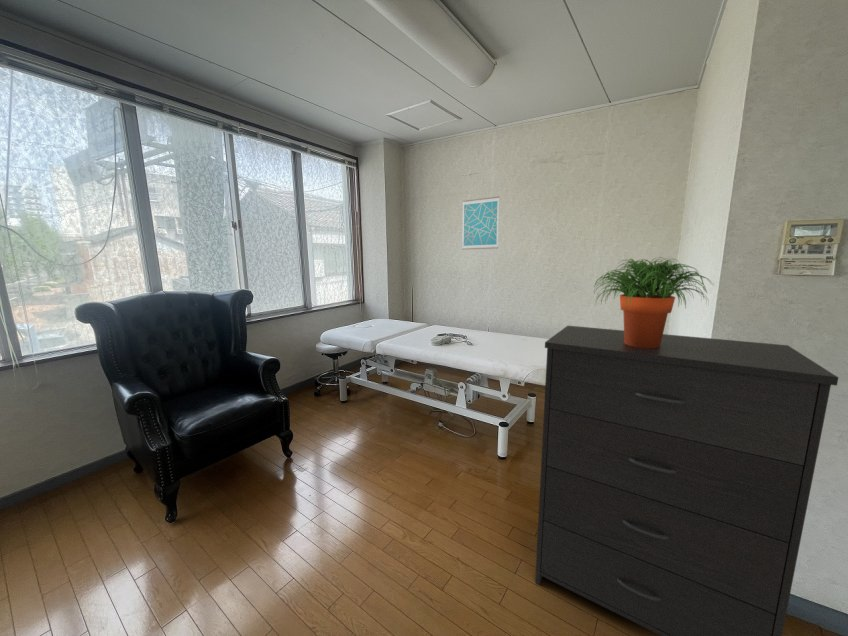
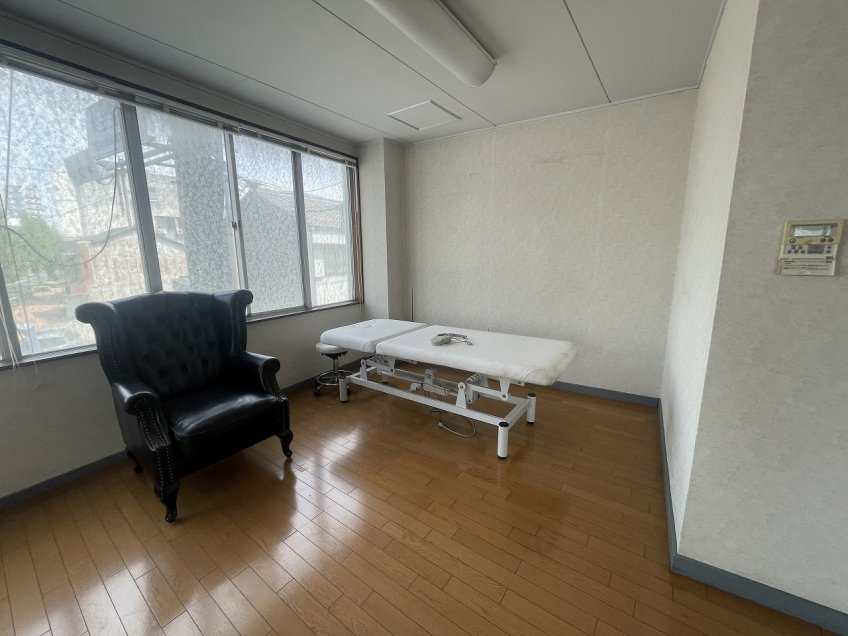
- wall art (479, 224)
- potted plant (645, 300)
- dresser (648, 476)
